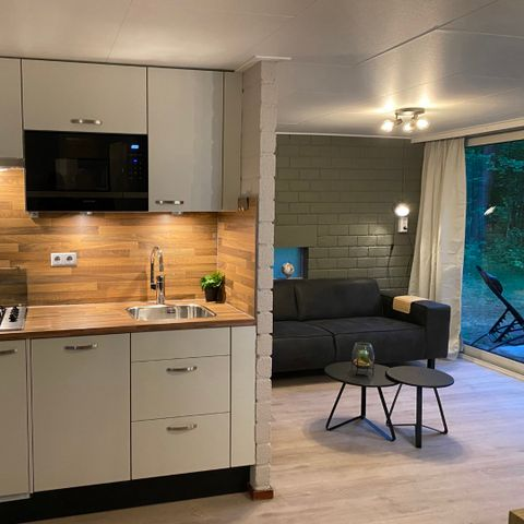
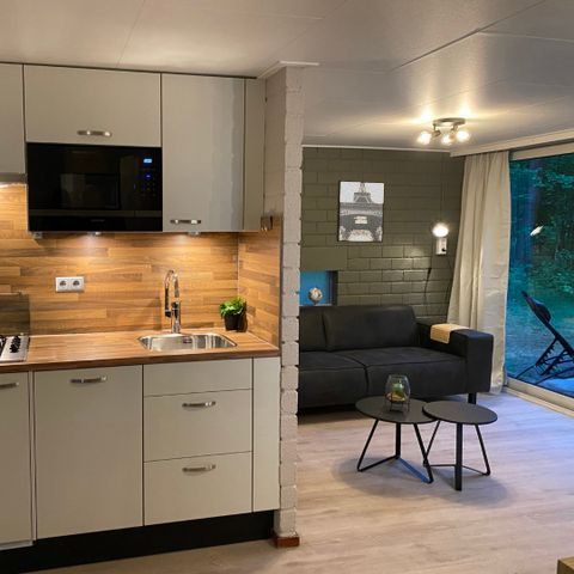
+ wall art (360, 212)
